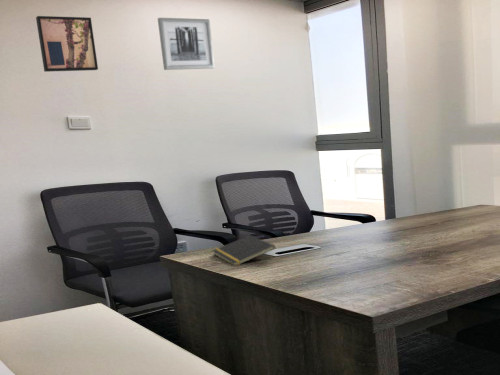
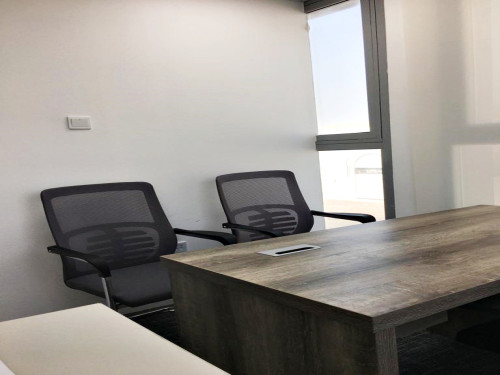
- wall art (187, 44)
- wall art (67, 44)
- notepad (242, 249)
